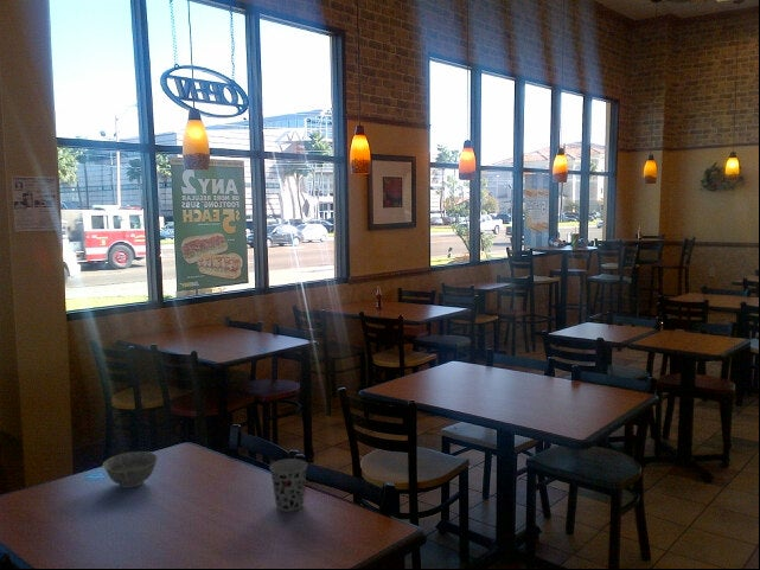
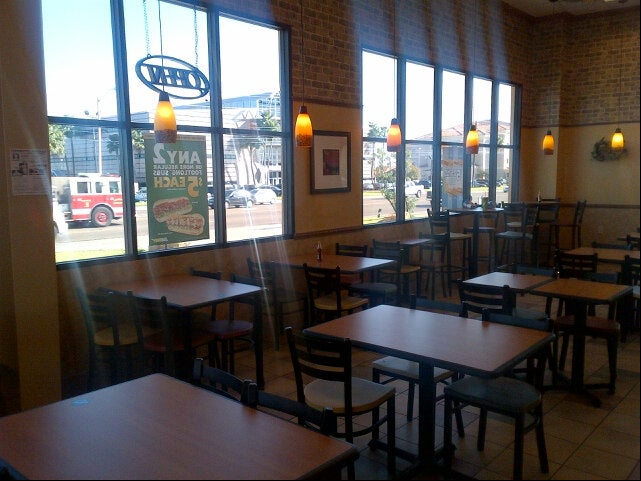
- bowl (130, 472)
- cup (288, 486)
